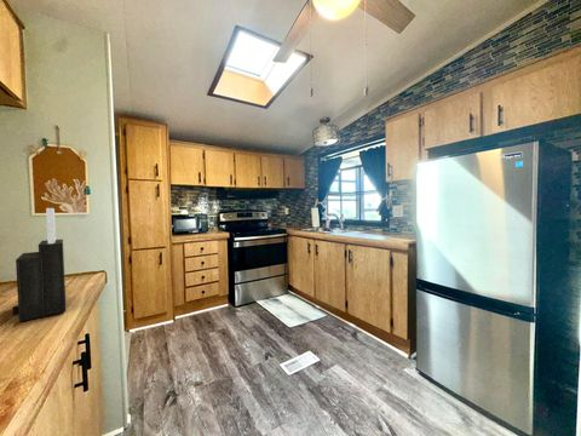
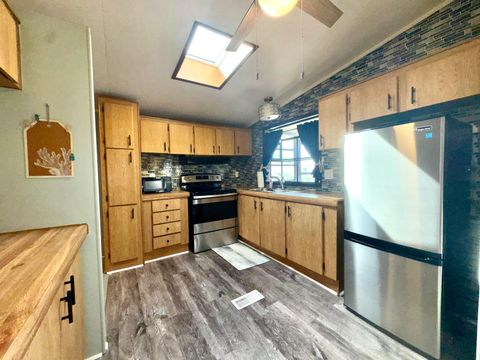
- knife block (38, 259)
